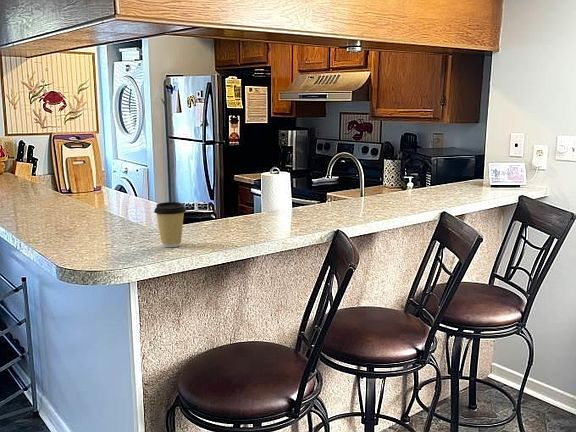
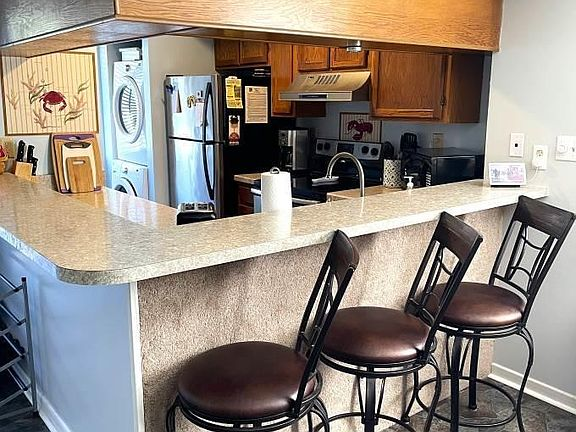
- coffee cup (170, 224)
